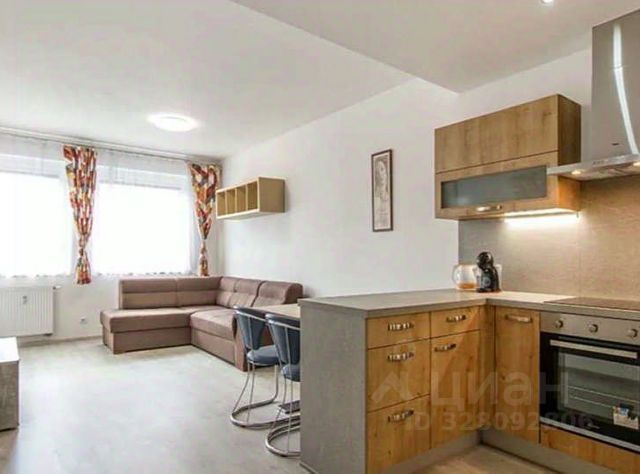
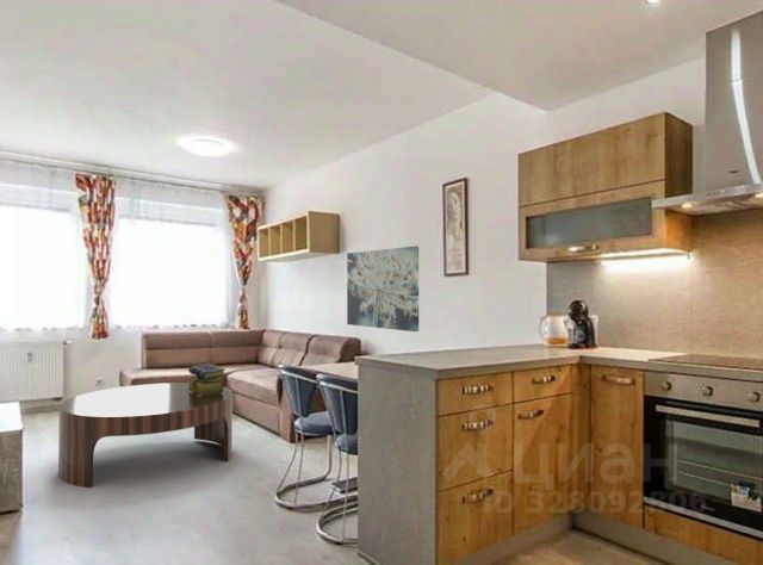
+ stack of books (206, 378)
+ coffee table (150, 428)
+ wall art (379, 288)
